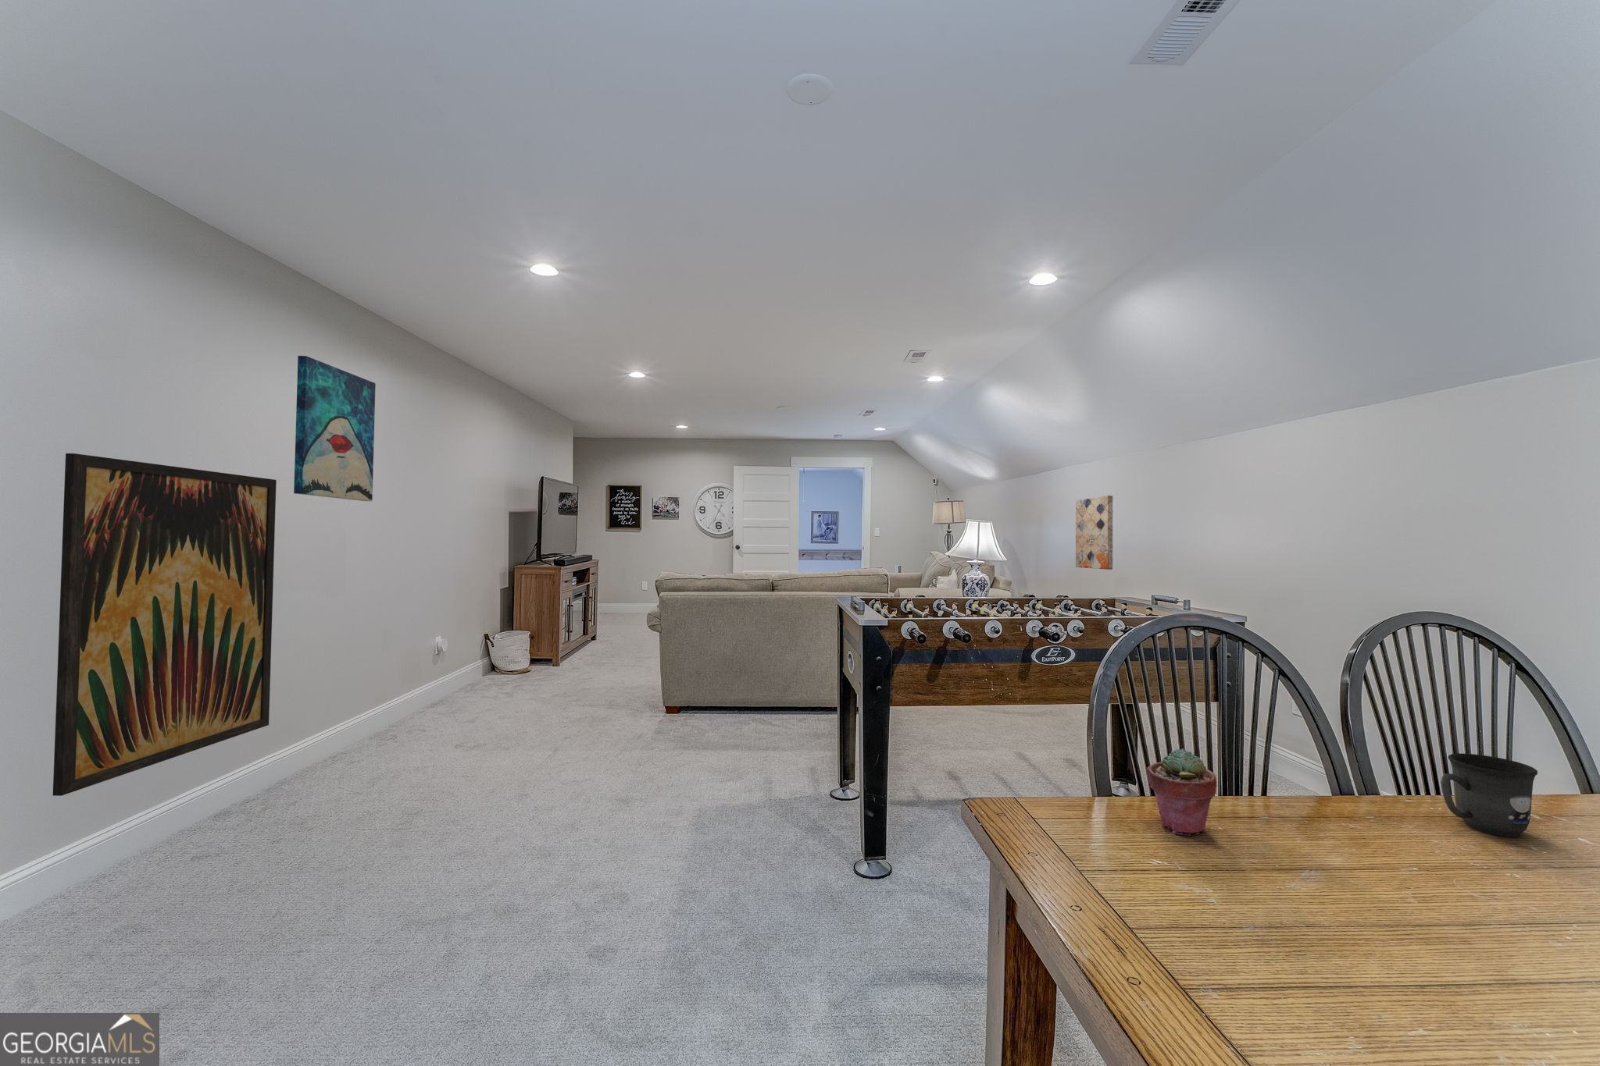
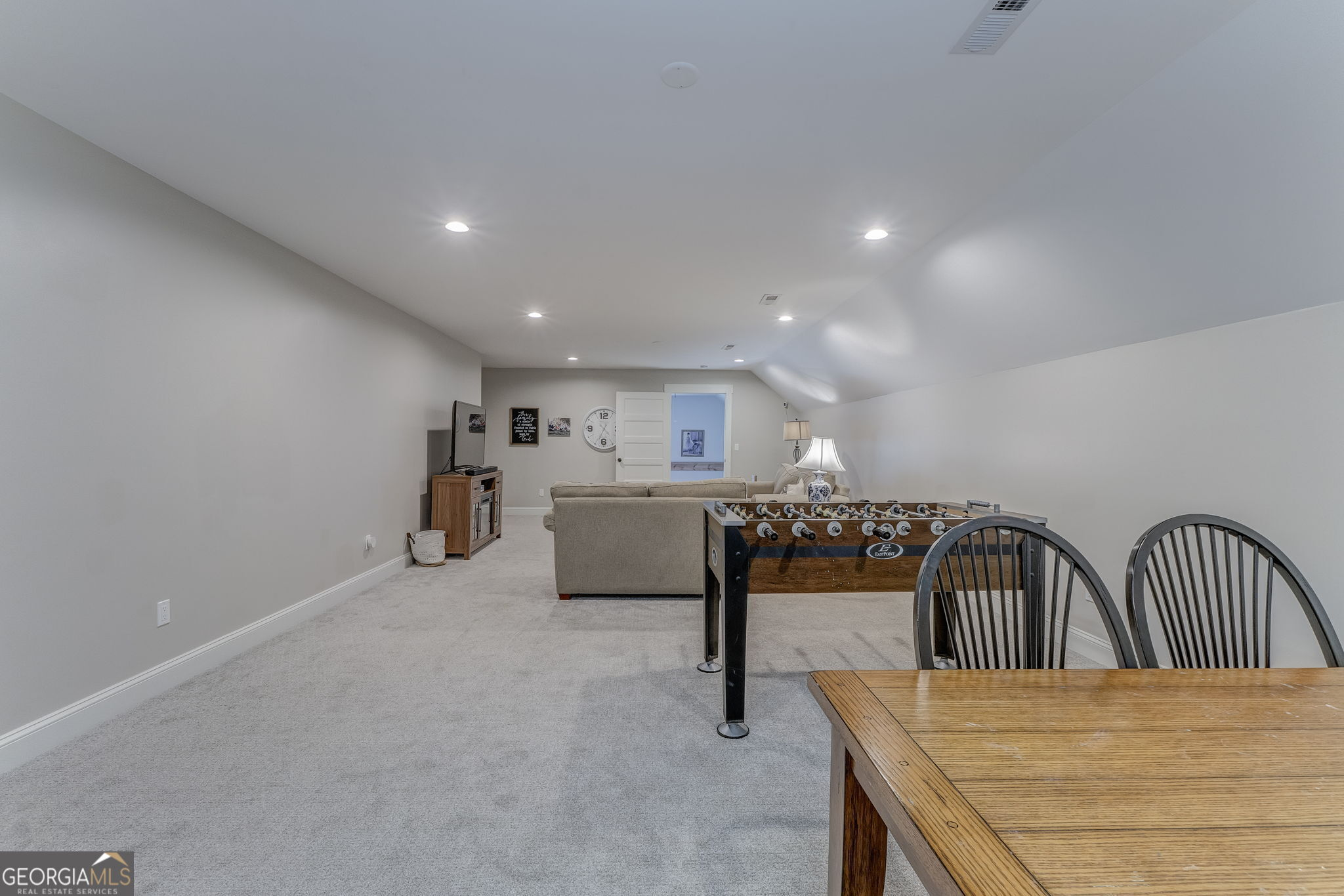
- mug (1481, 796)
- wall art (1093, 533)
- wall art (183, 610)
- wall art (338, 434)
- potted succulent (1181, 788)
